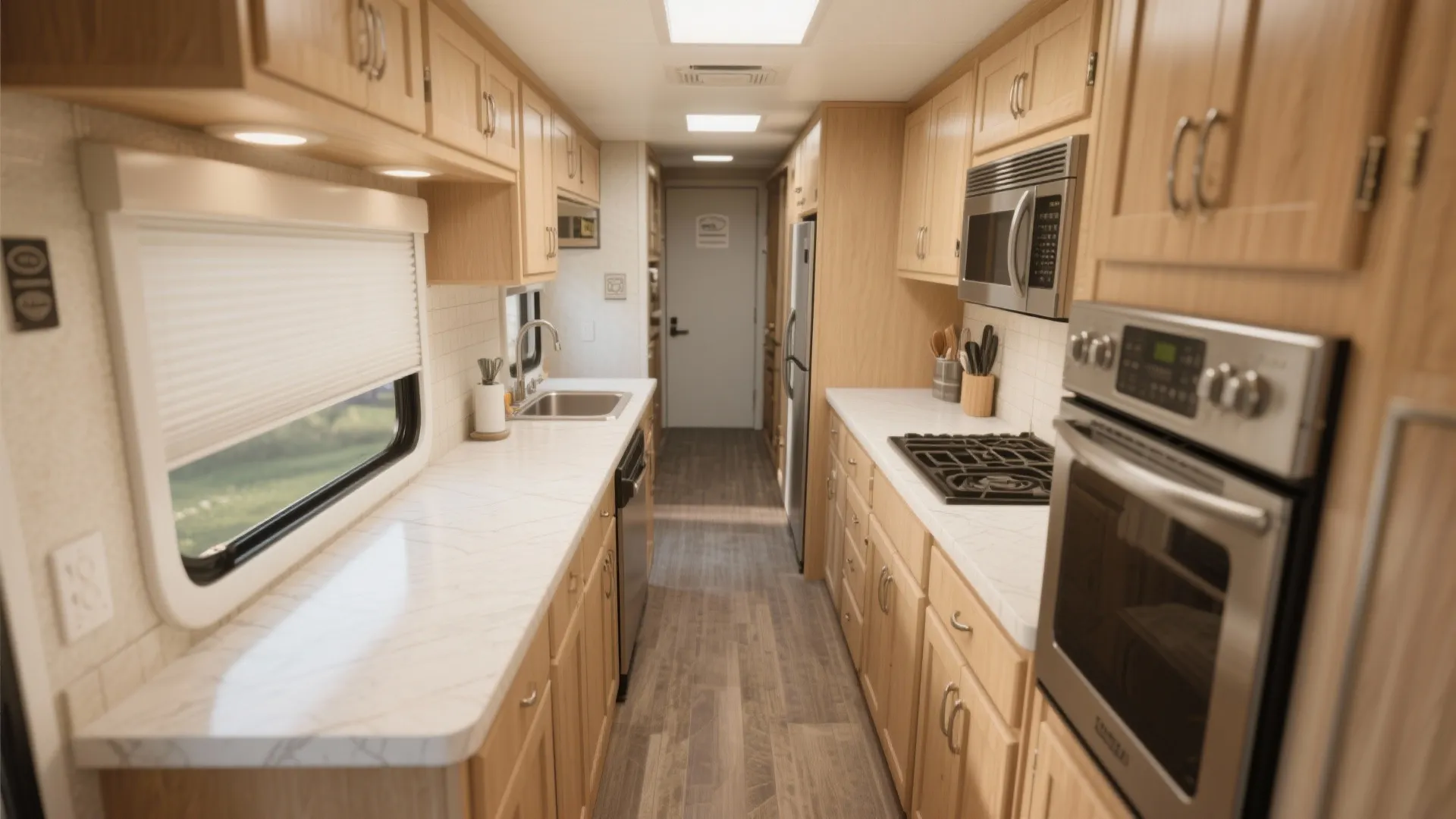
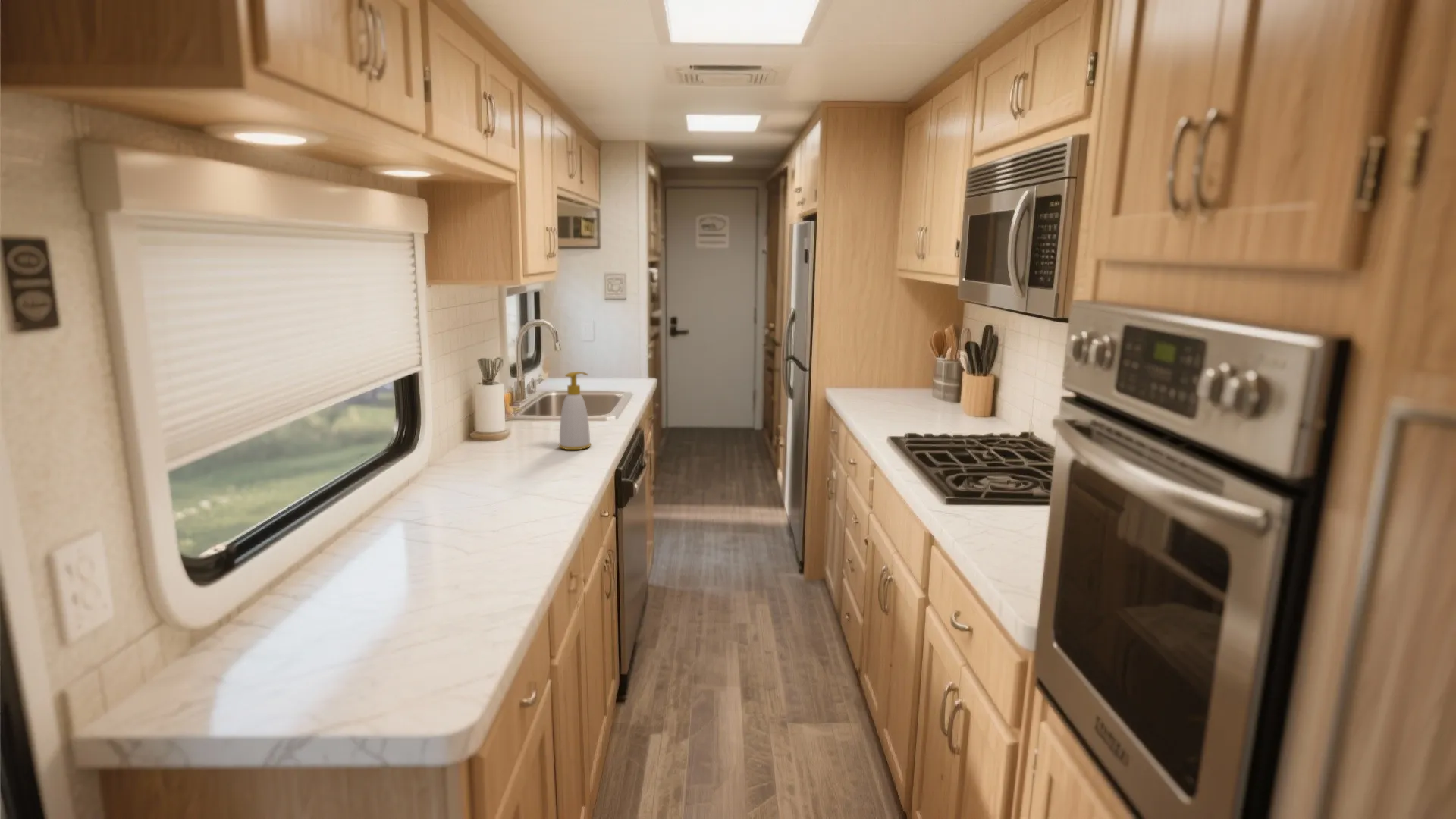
+ soap bottle (574, 410)
